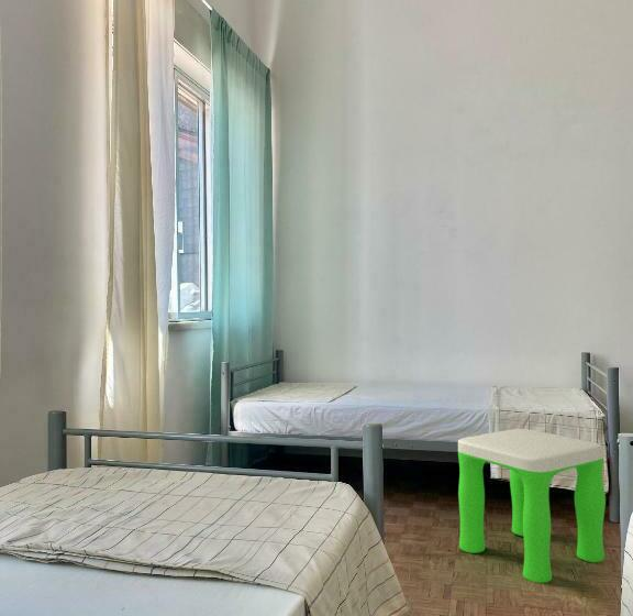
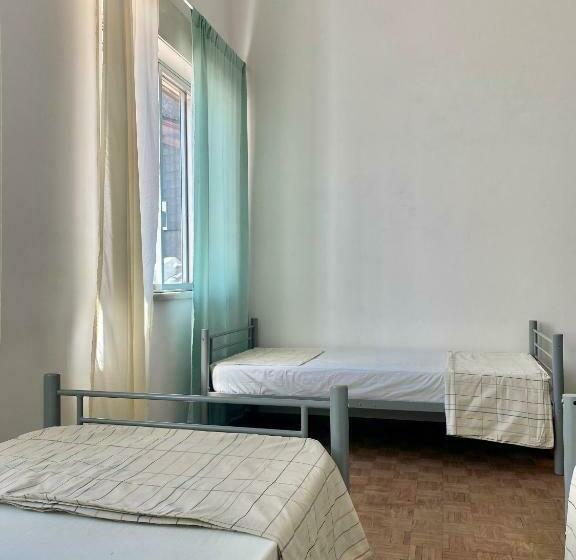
- stool (529, 496)
